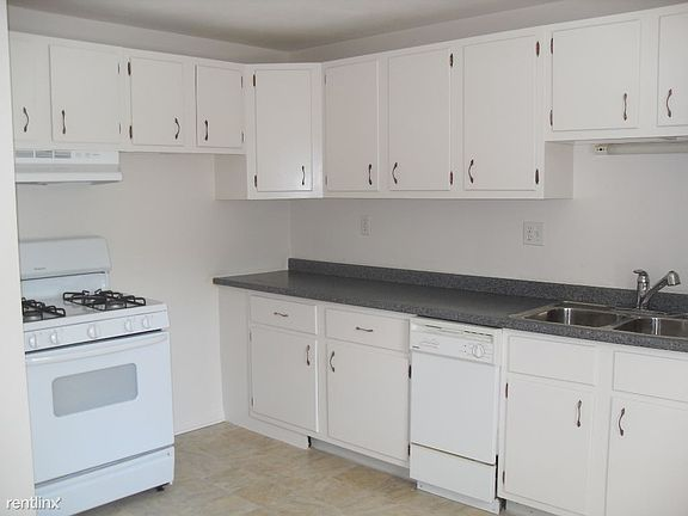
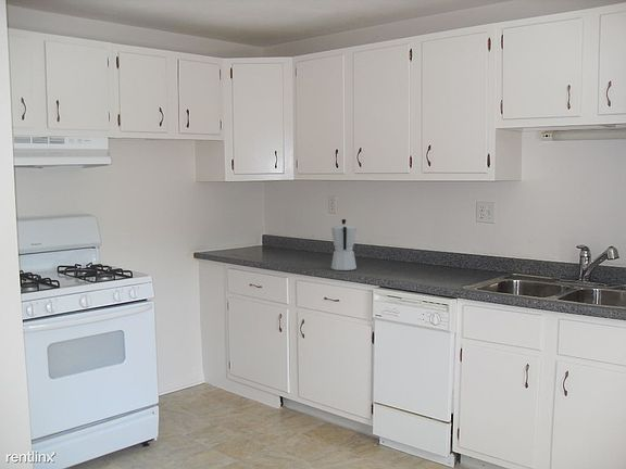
+ moka pot (343, 244)
